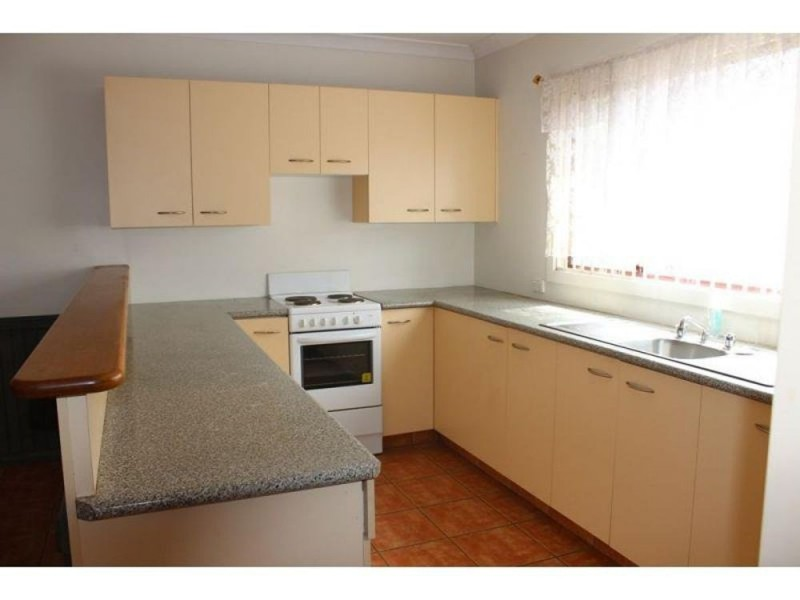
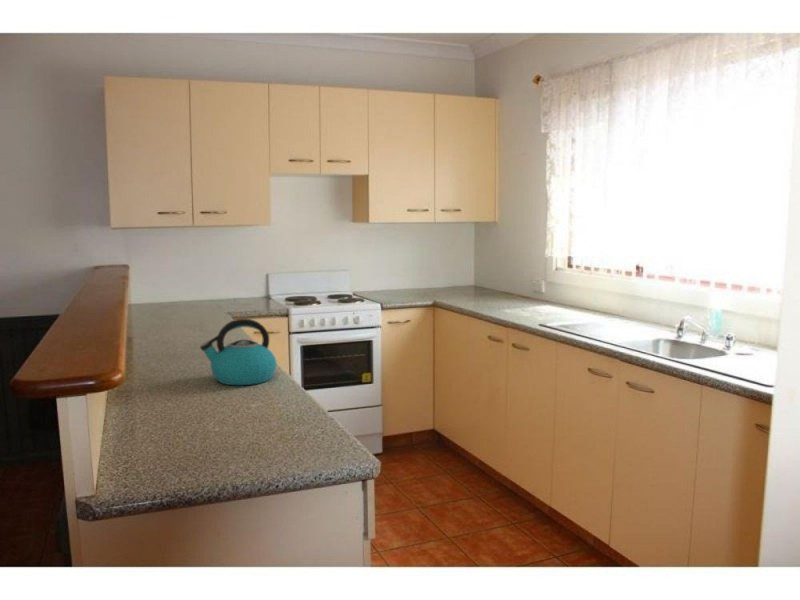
+ kettle (238, 349)
